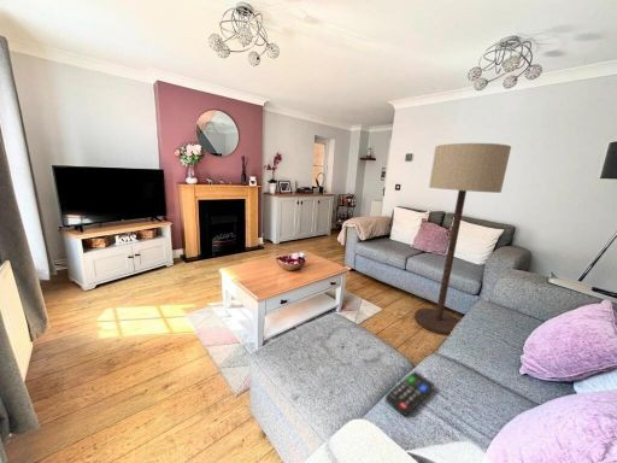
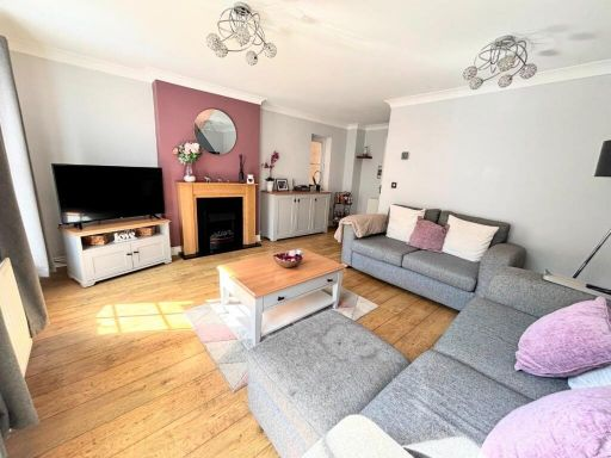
- remote control (410, 391)
- floor lamp (452, 241)
